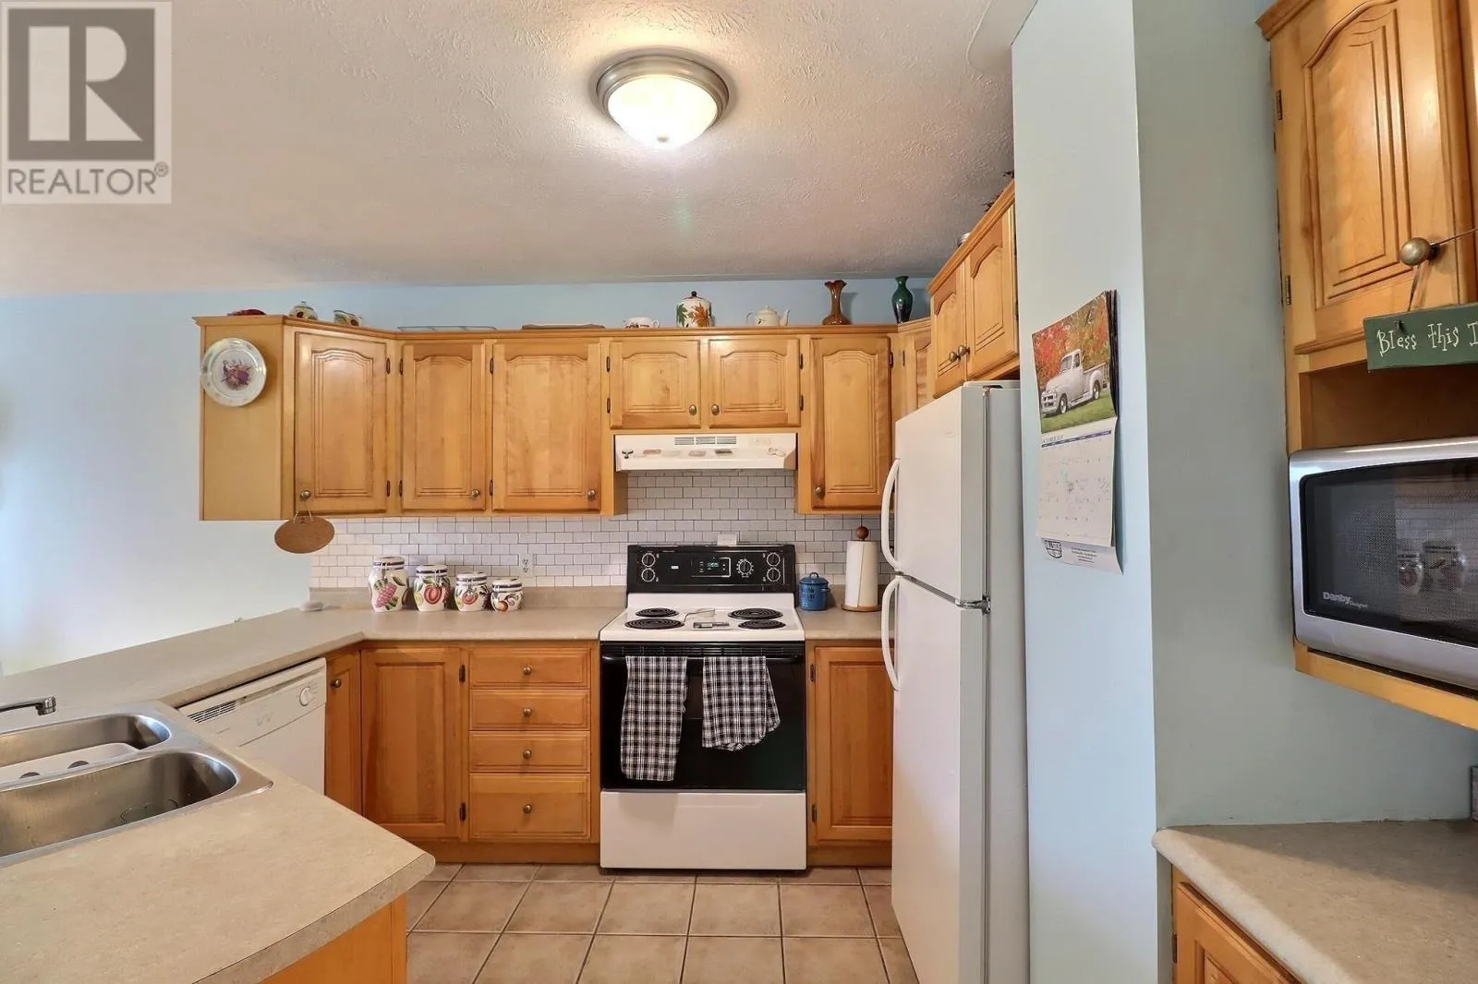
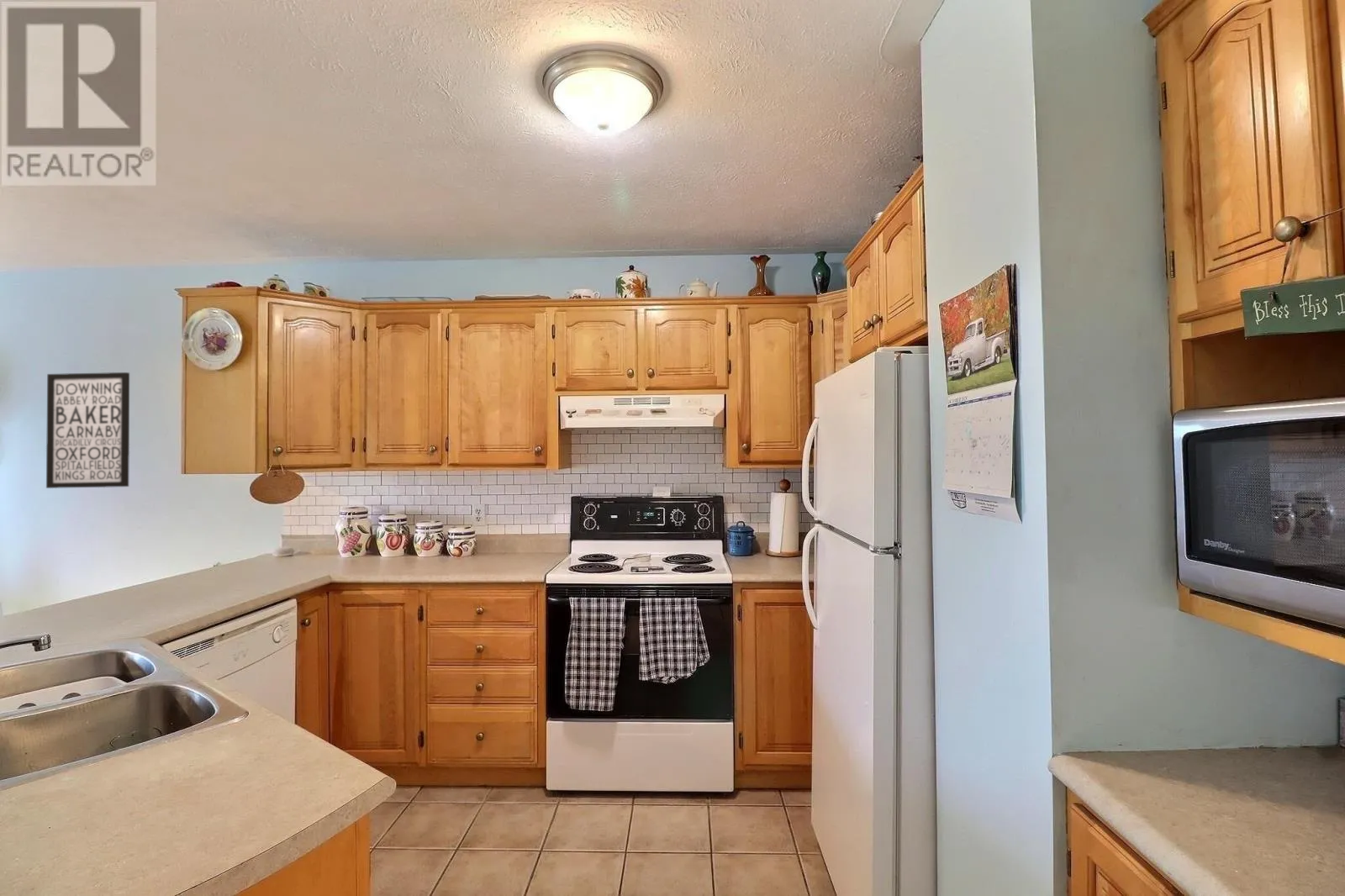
+ wall art (87, 430)
